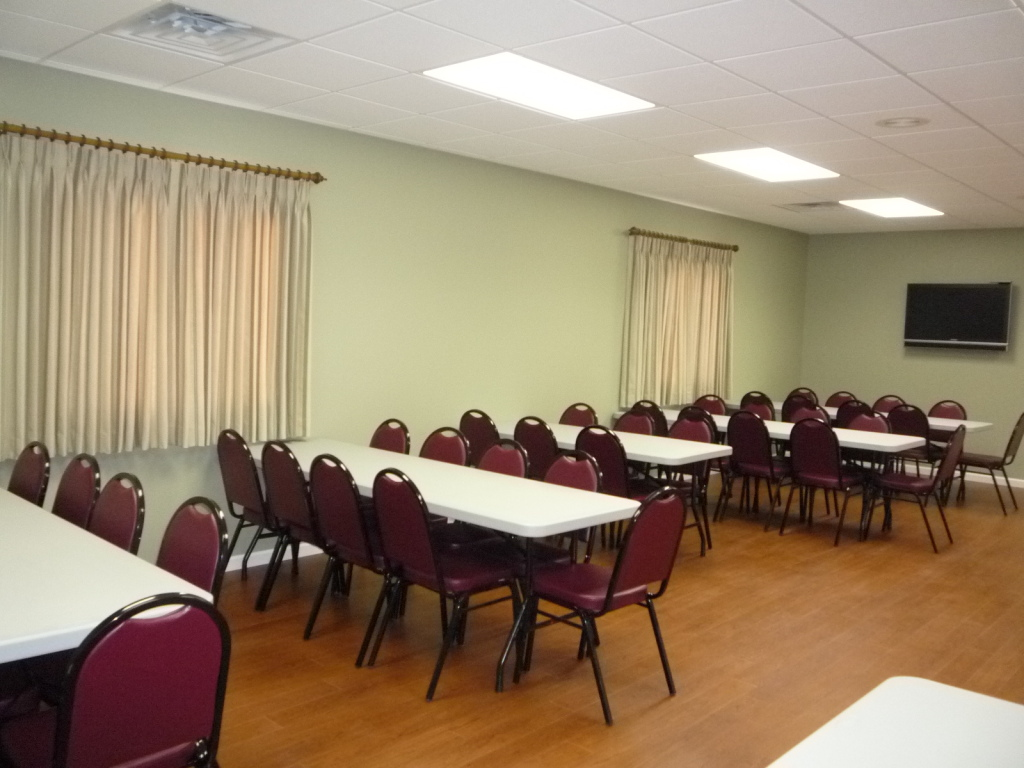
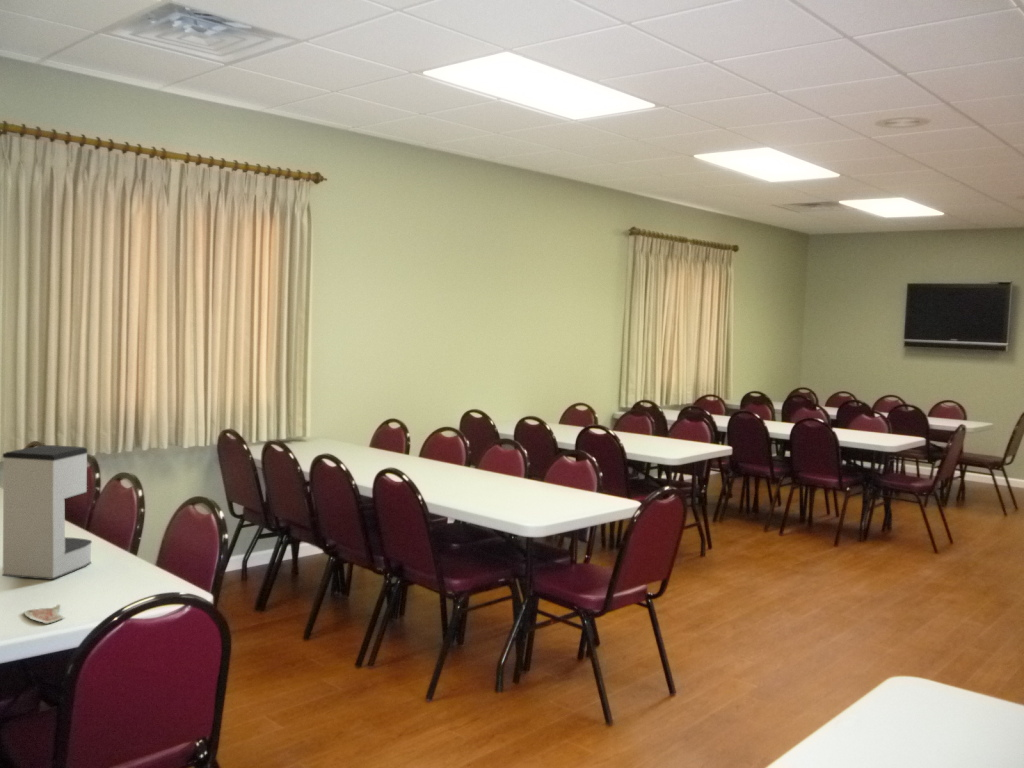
+ paper cup (44, 612)
+ coffee maker (46, 508)
